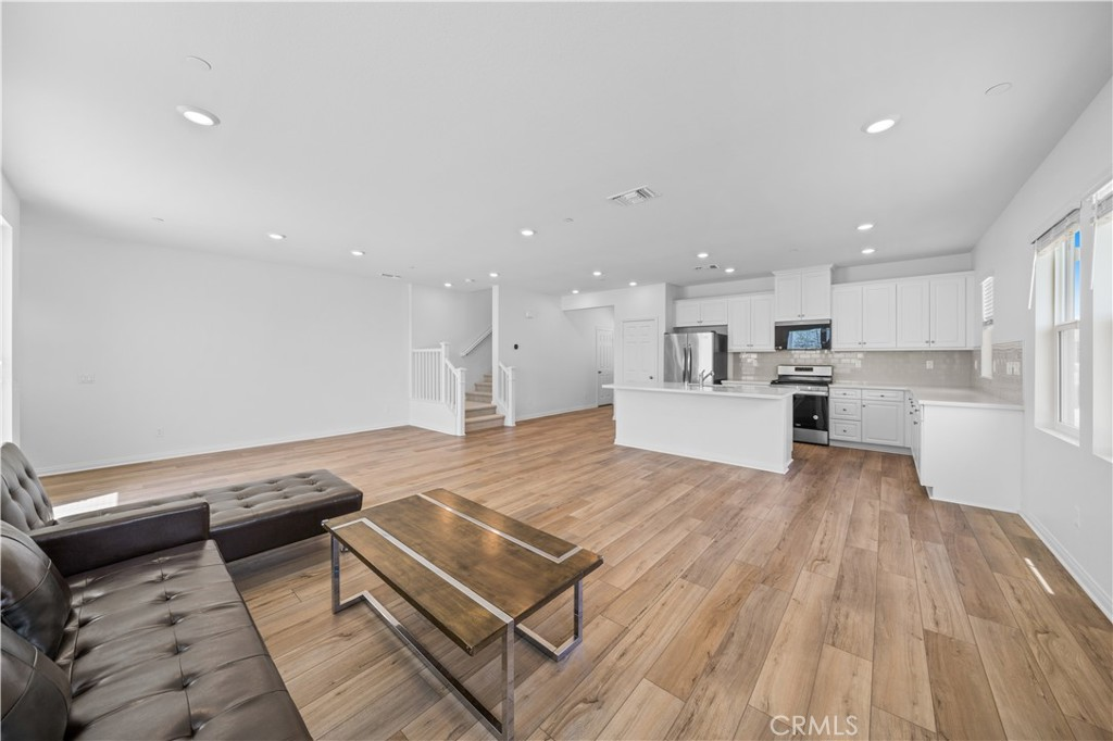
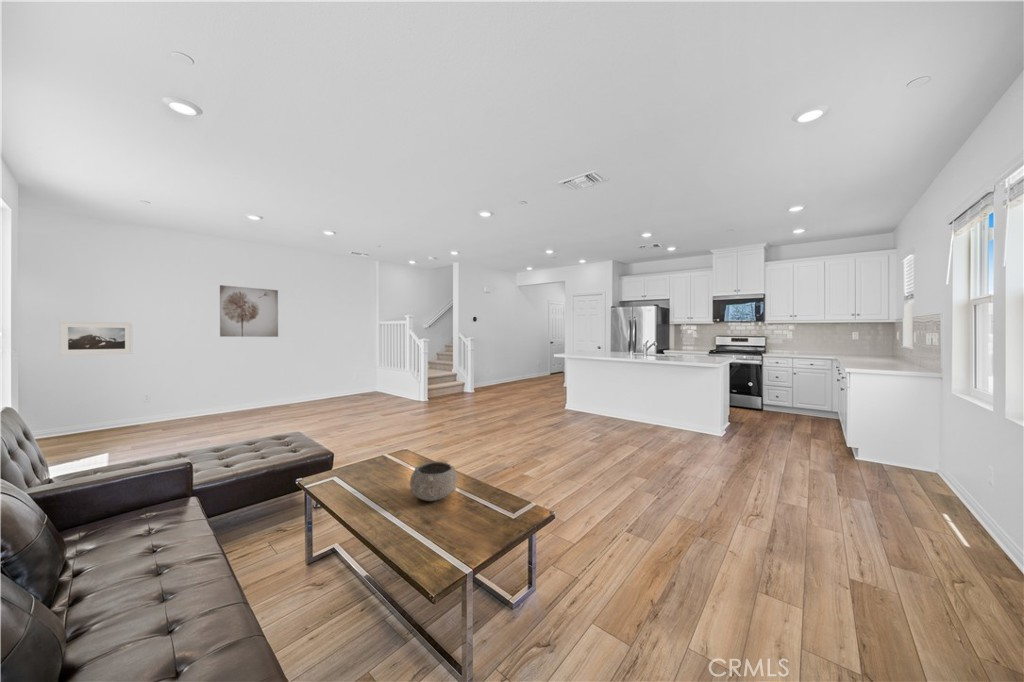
+ wall art (250, 312)
+ bowl (433, 482)
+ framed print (97, 338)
